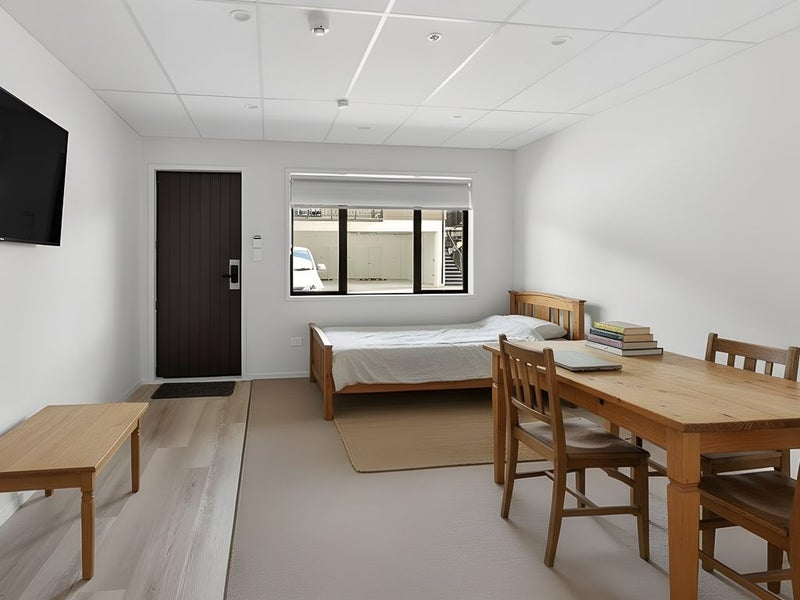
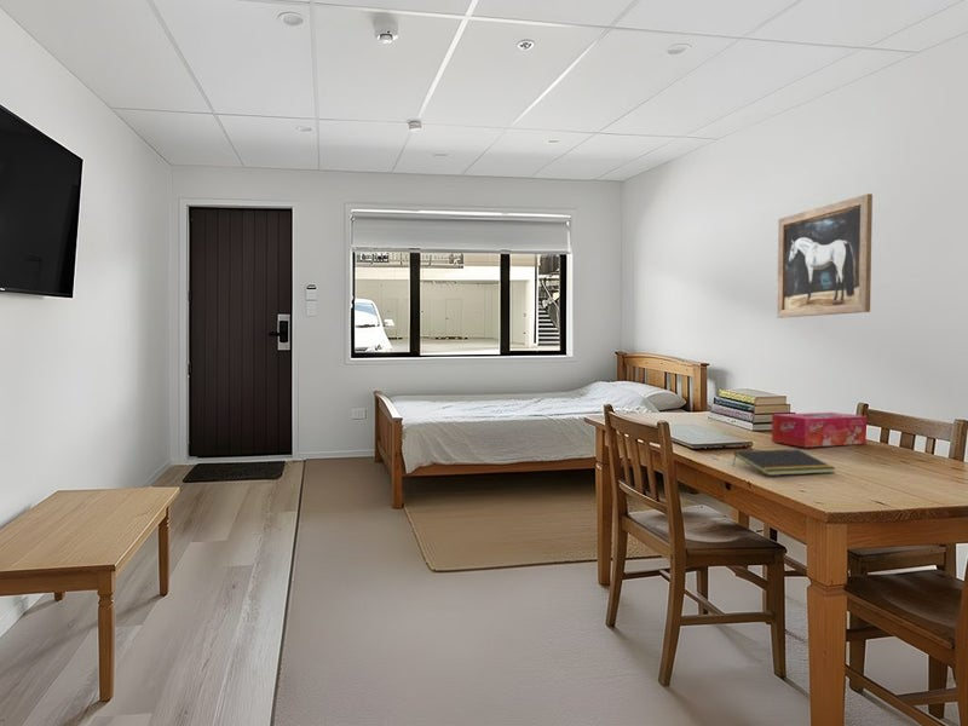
+ wall art (819, 261)
+ notepad (783, 461)
+ tissue box (818, 428)
